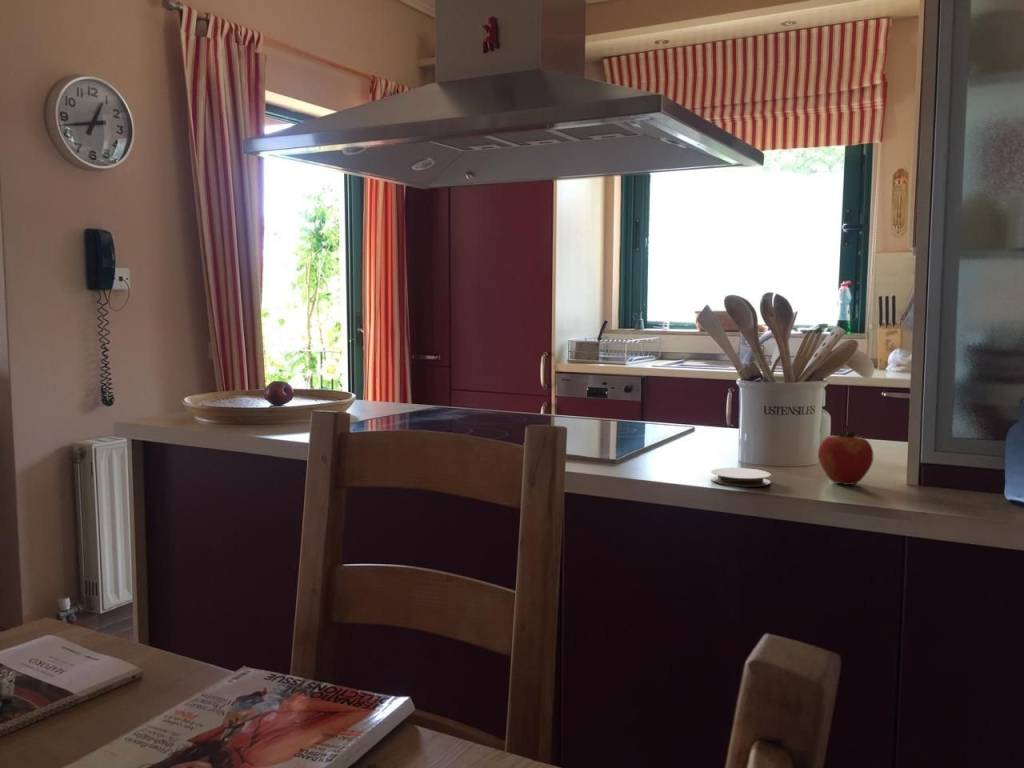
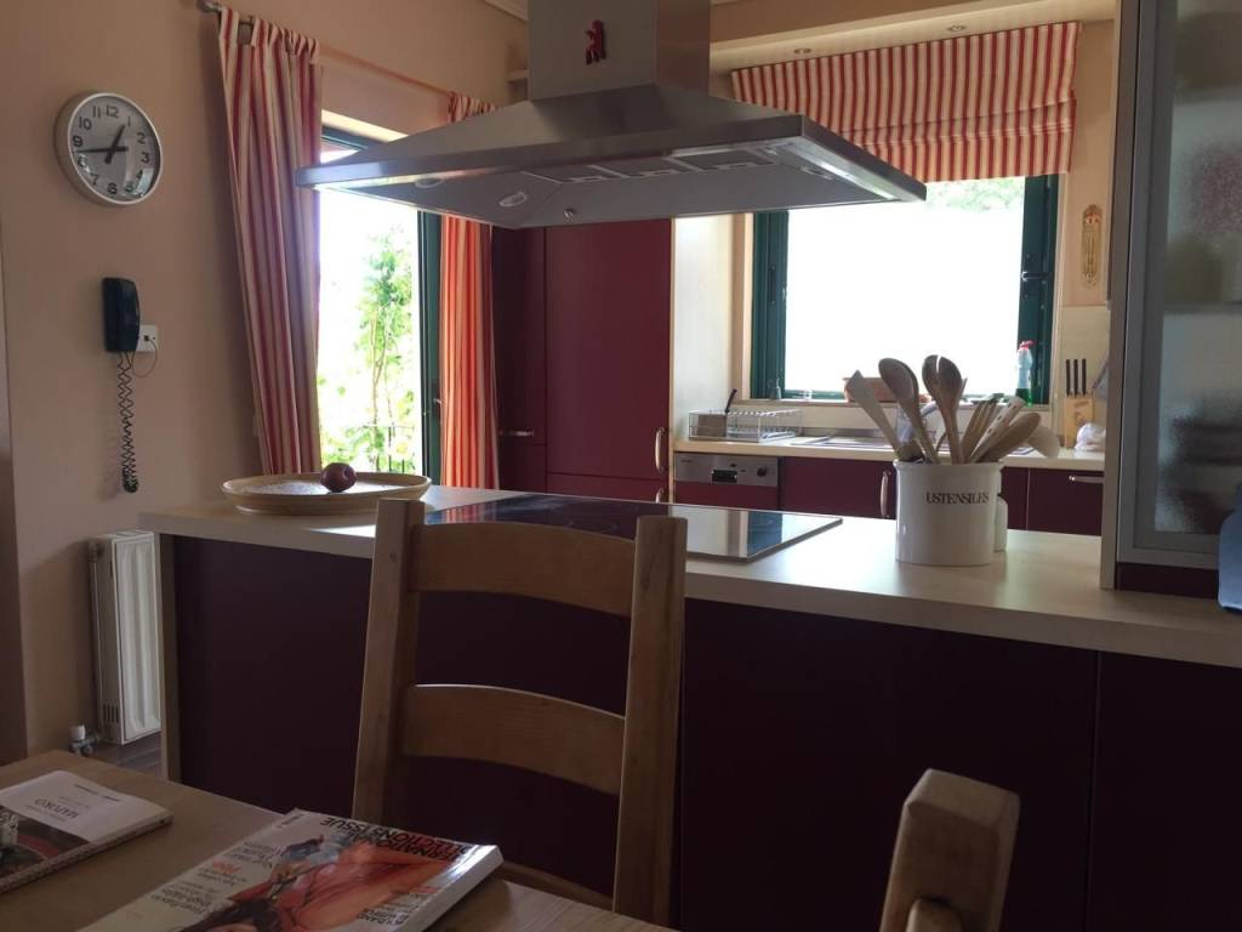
- apple (845, 453)
- coaster (740, 476)
